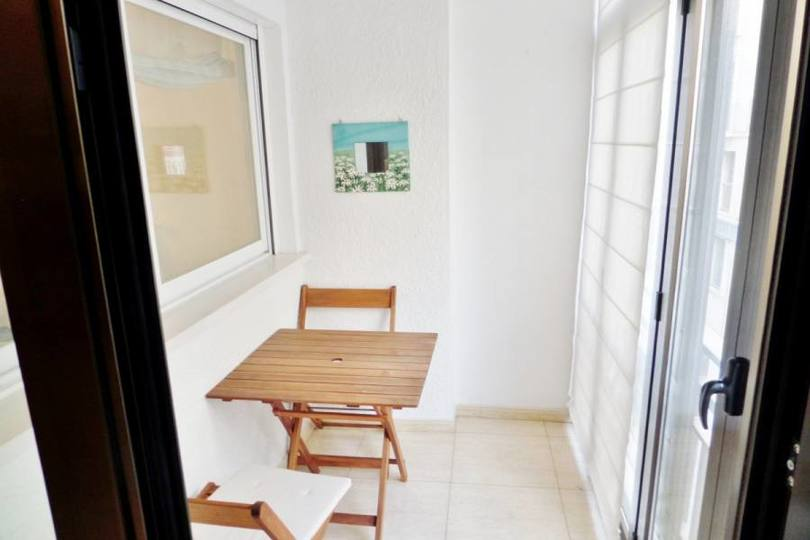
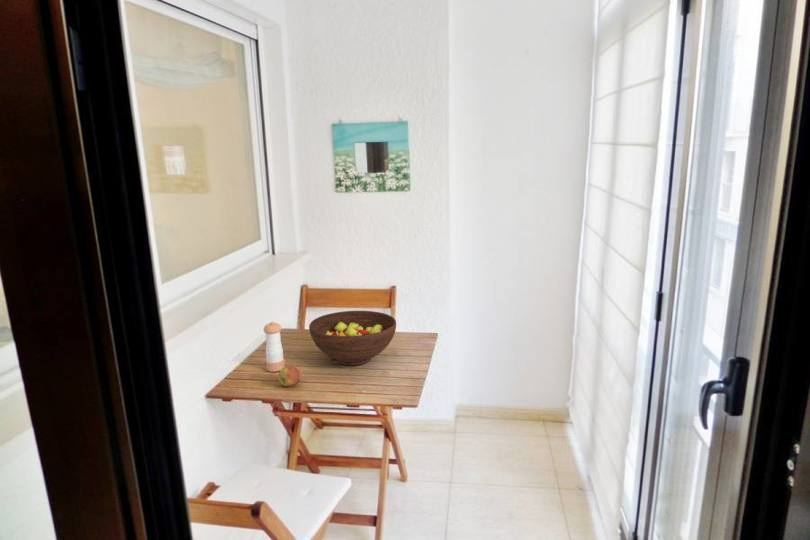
+ apple (290, 375)
+ fruit bowl (353, 341)
+ pepper shaker (273, 345)
